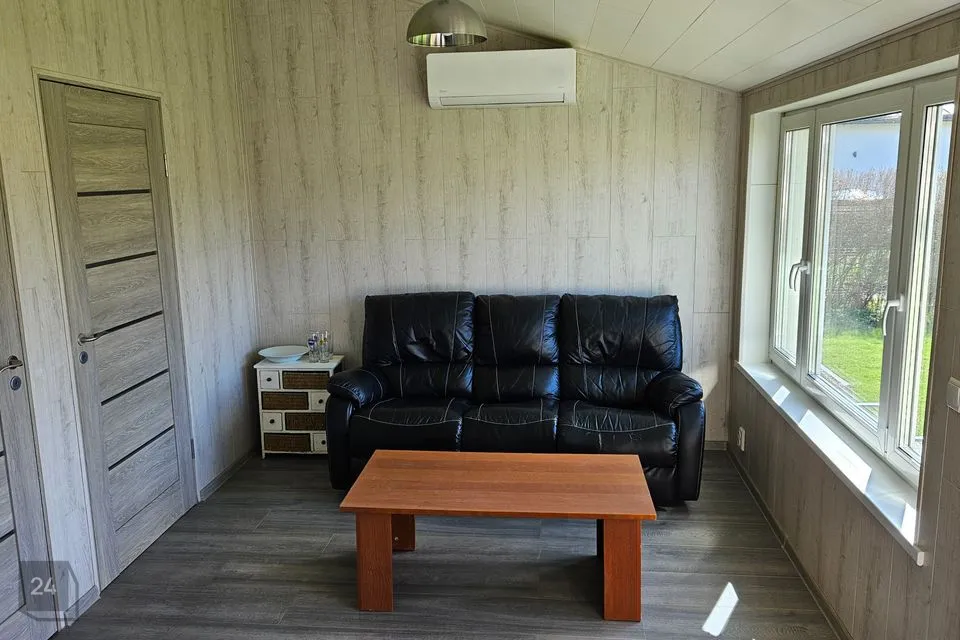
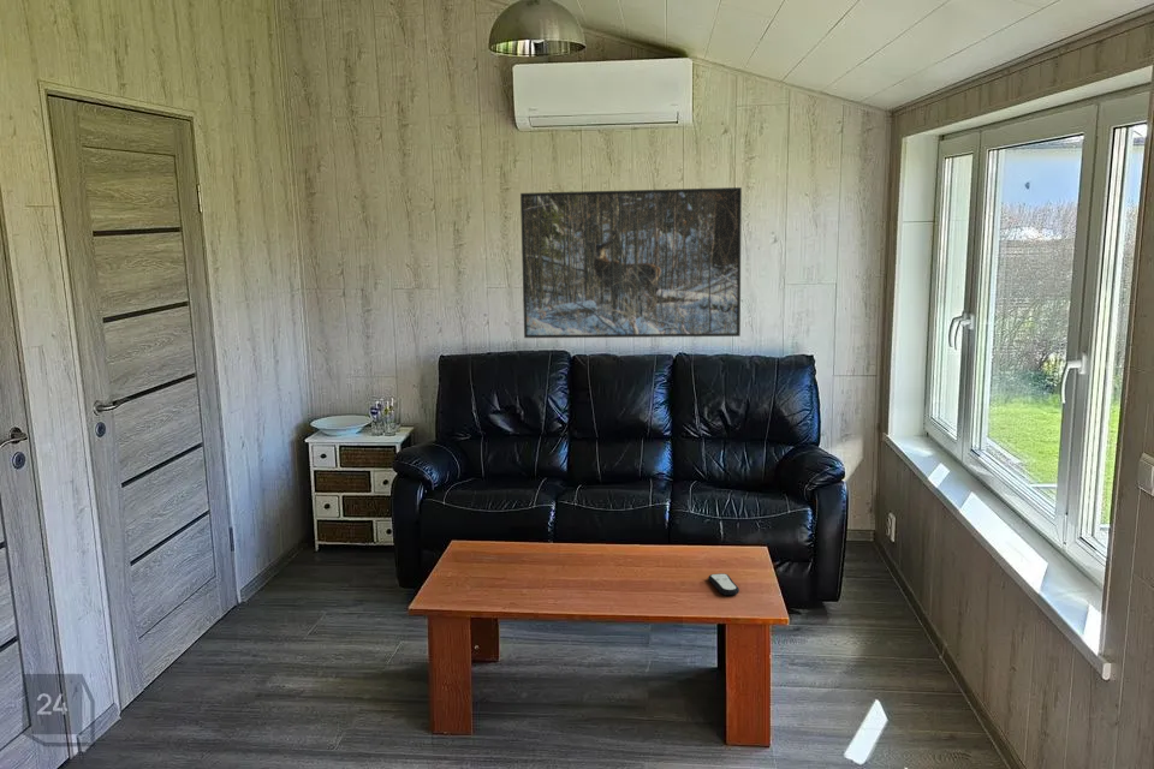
+ remote control (724, 584)
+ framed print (630, 264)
